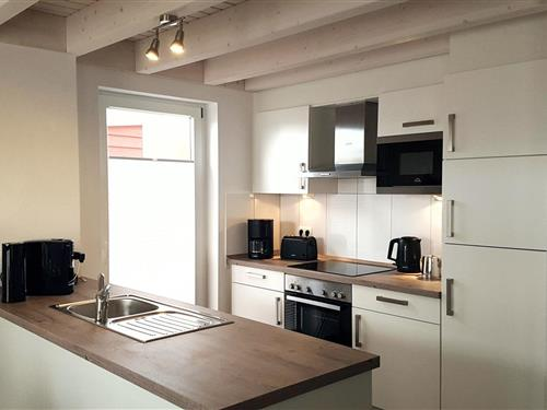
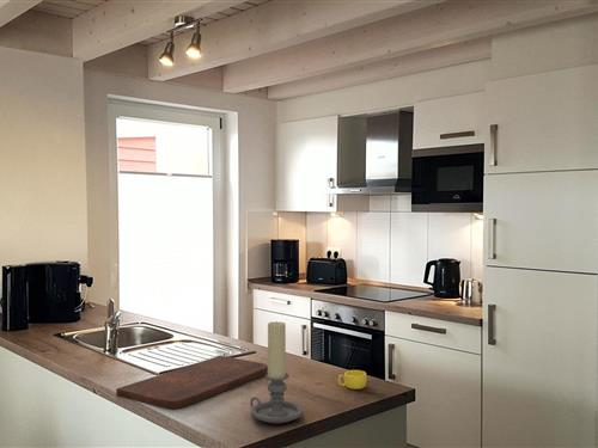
+ cup (352, 380)
+ candle holder (273, 368)
+ cutting board (200, 379)
